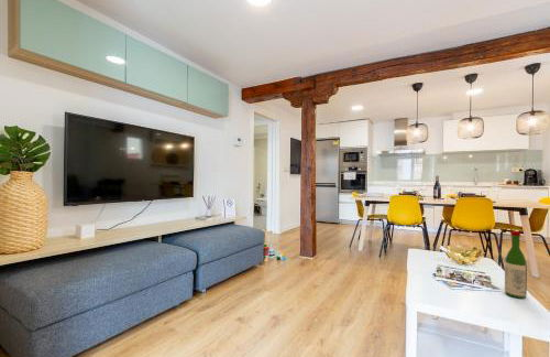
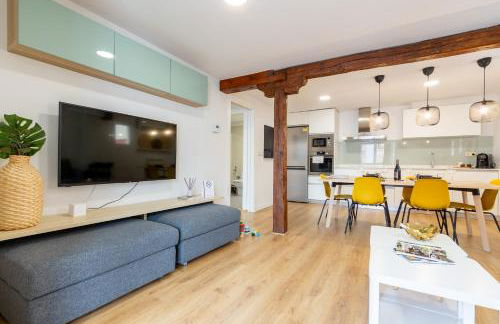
- wine bottle (515, 263)
